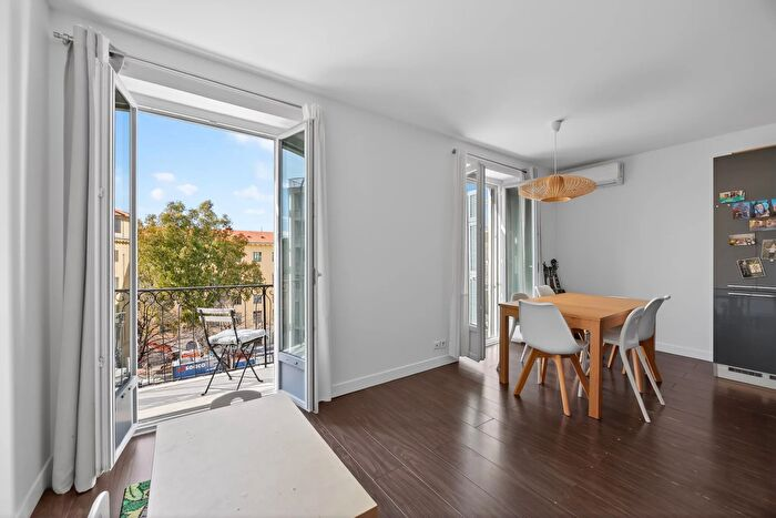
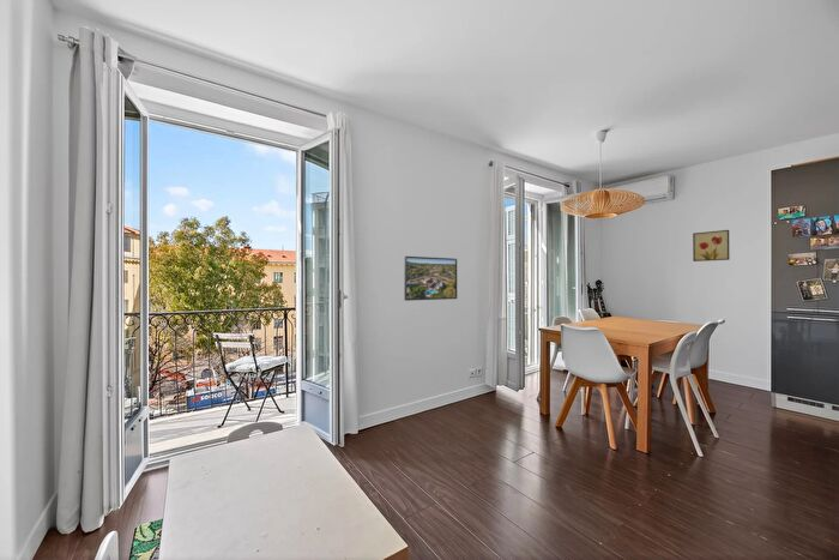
+ wall art (711, 246)
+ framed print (431, 278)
